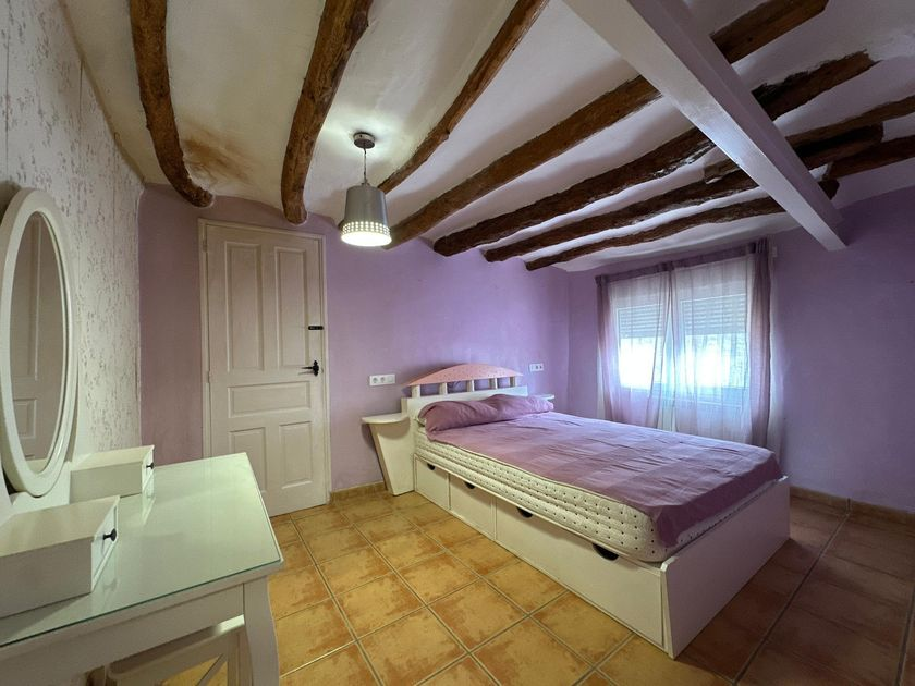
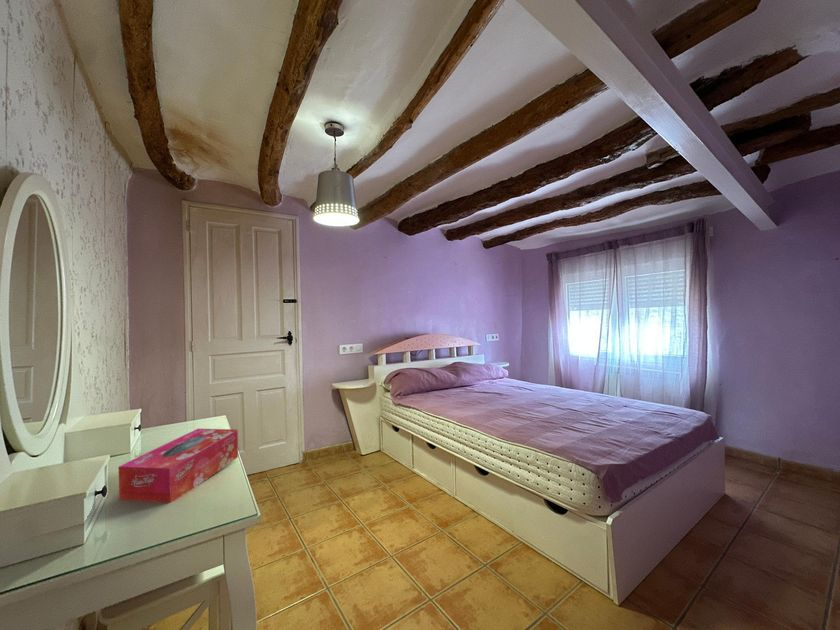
+ tissue box (186, 461)
